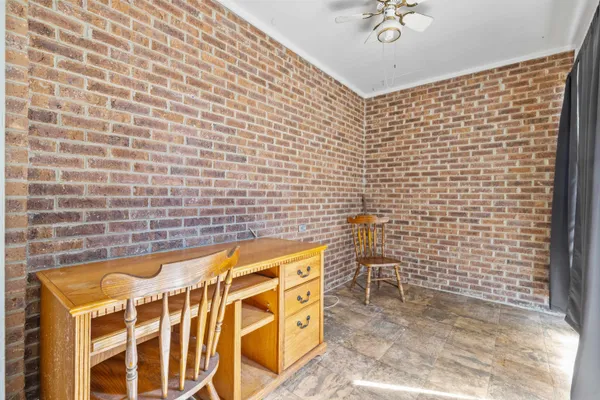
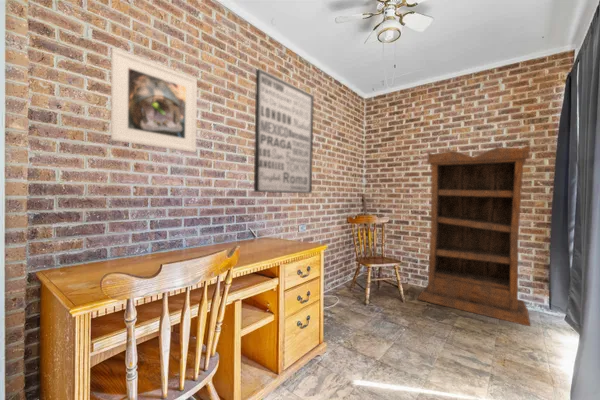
+ bookshelf (473, 228)
+ wall art (286, 138)
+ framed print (158, 106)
